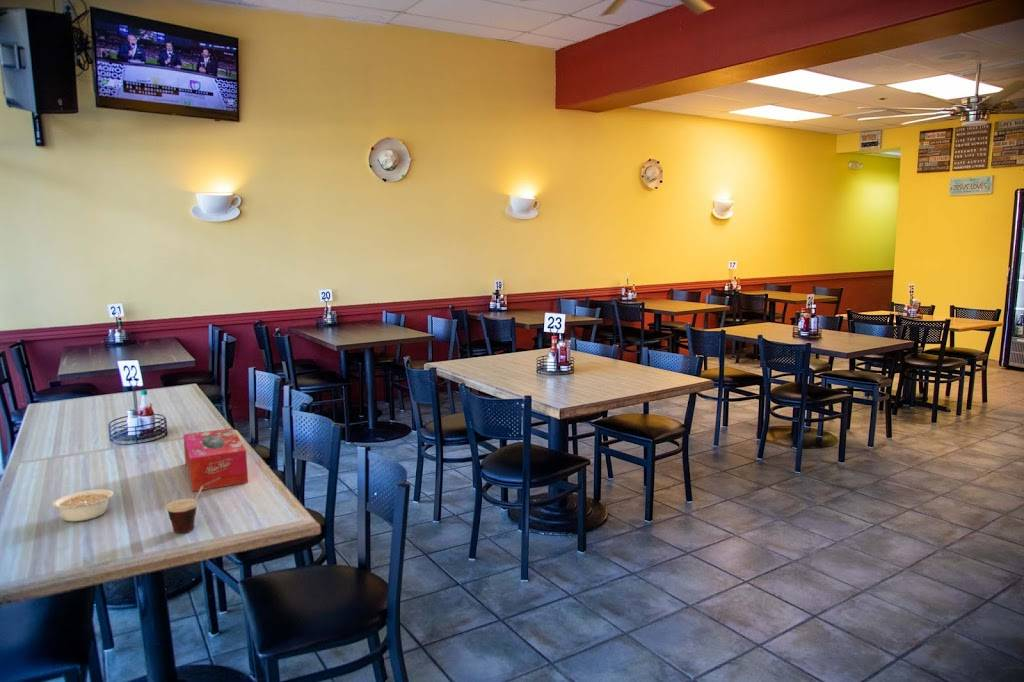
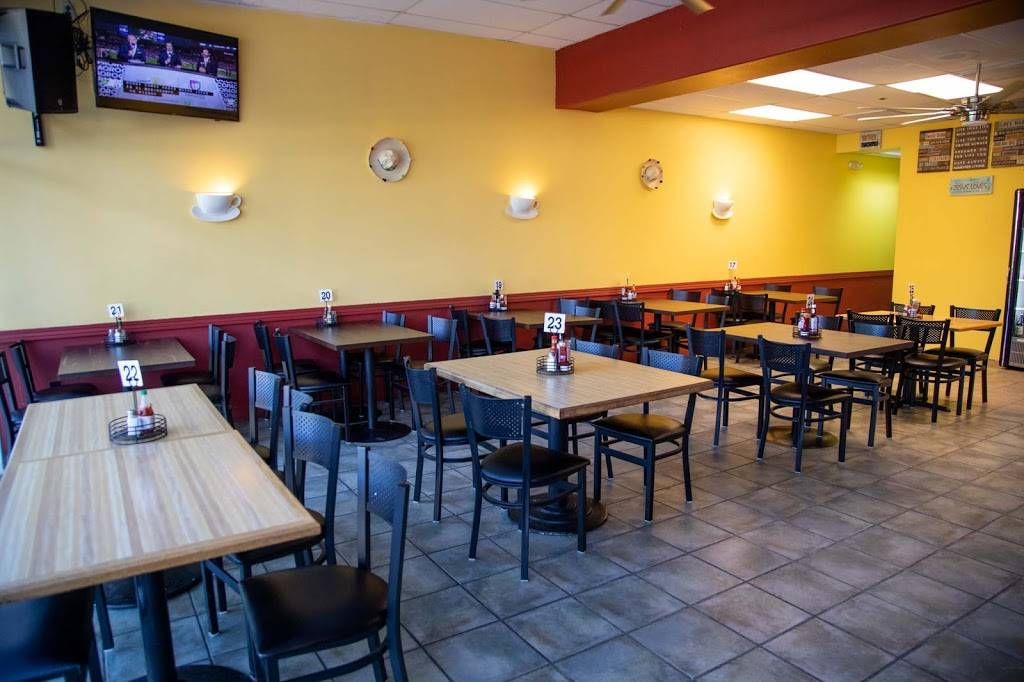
- legume (86, 504)
- tissue box (214, 457)
- cup (194, 504)
